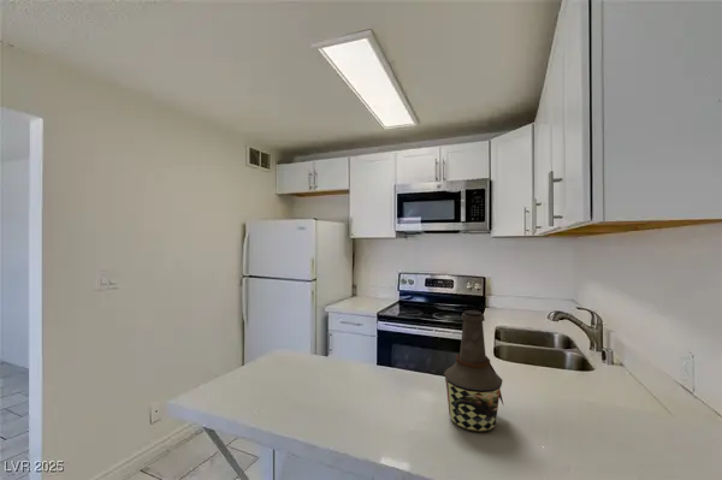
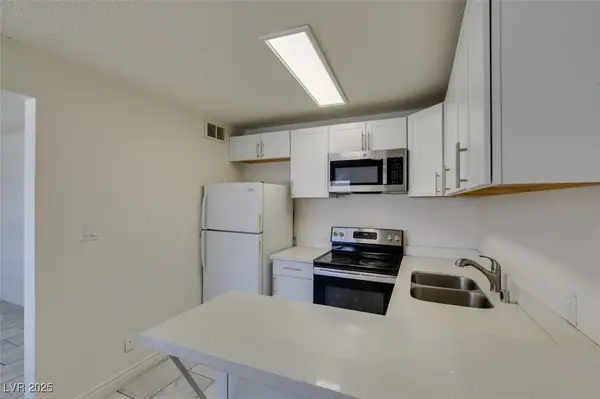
- bottle (474, 366)
